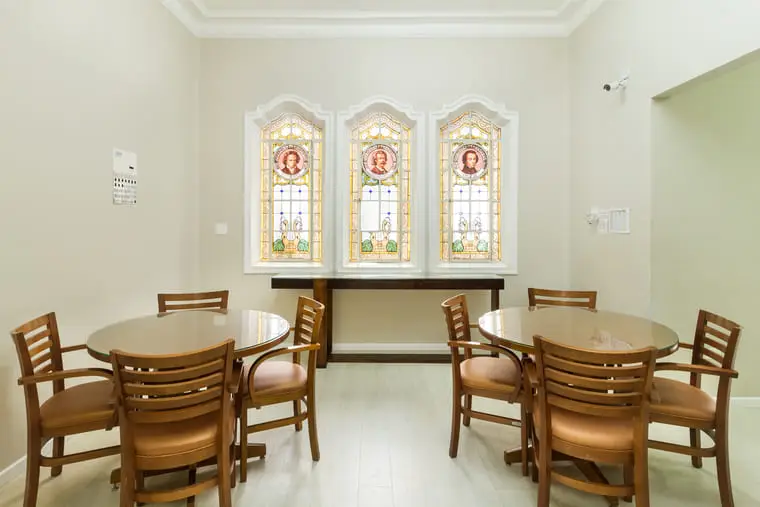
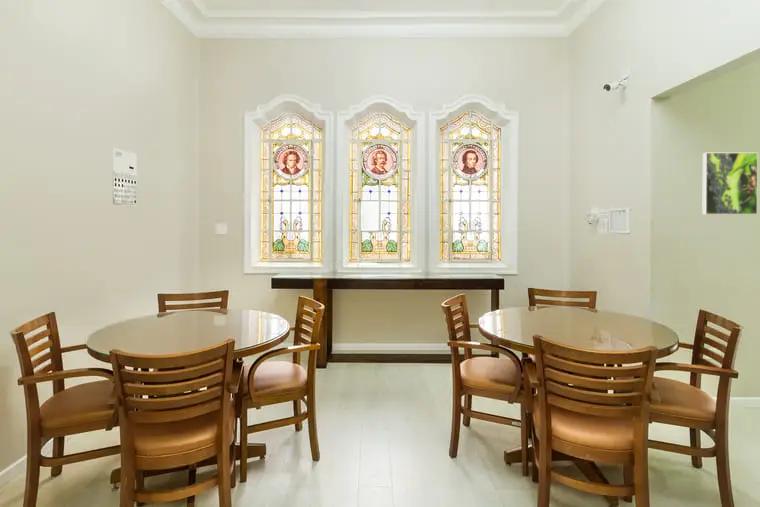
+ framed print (730, 183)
